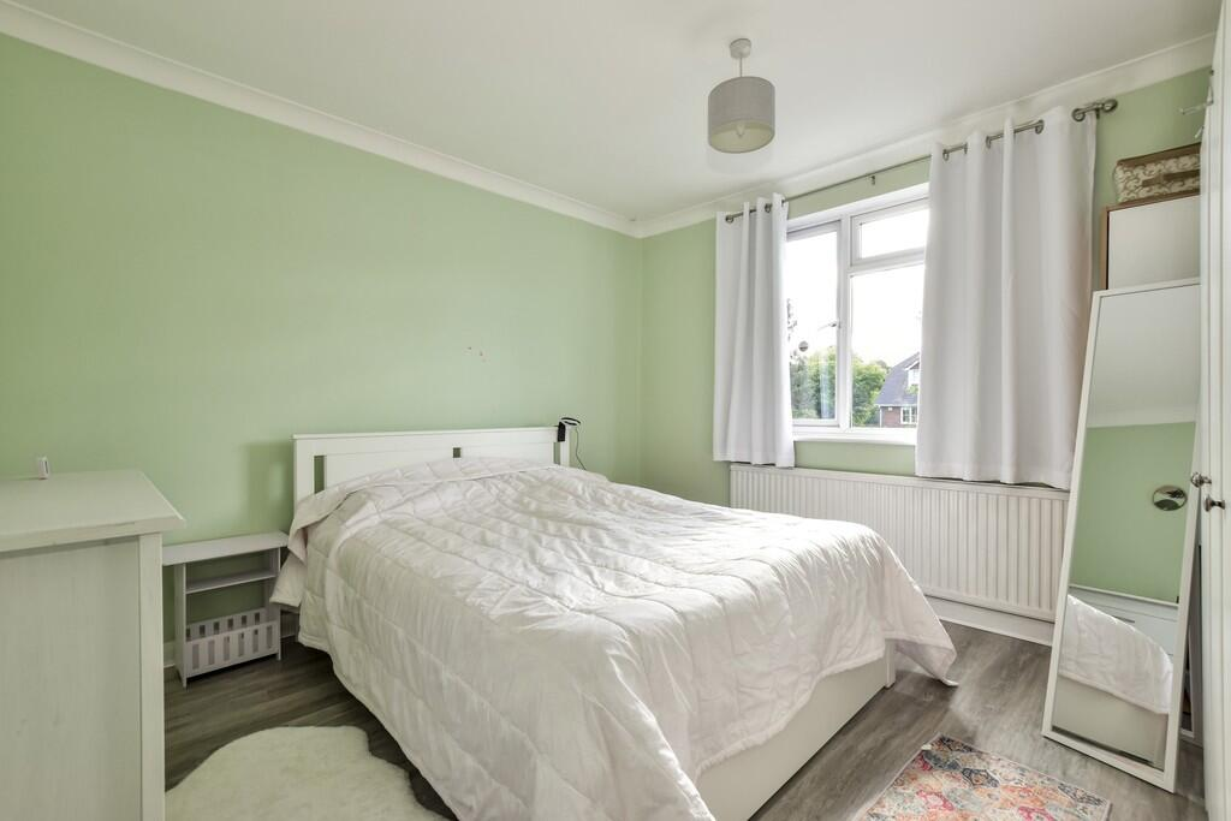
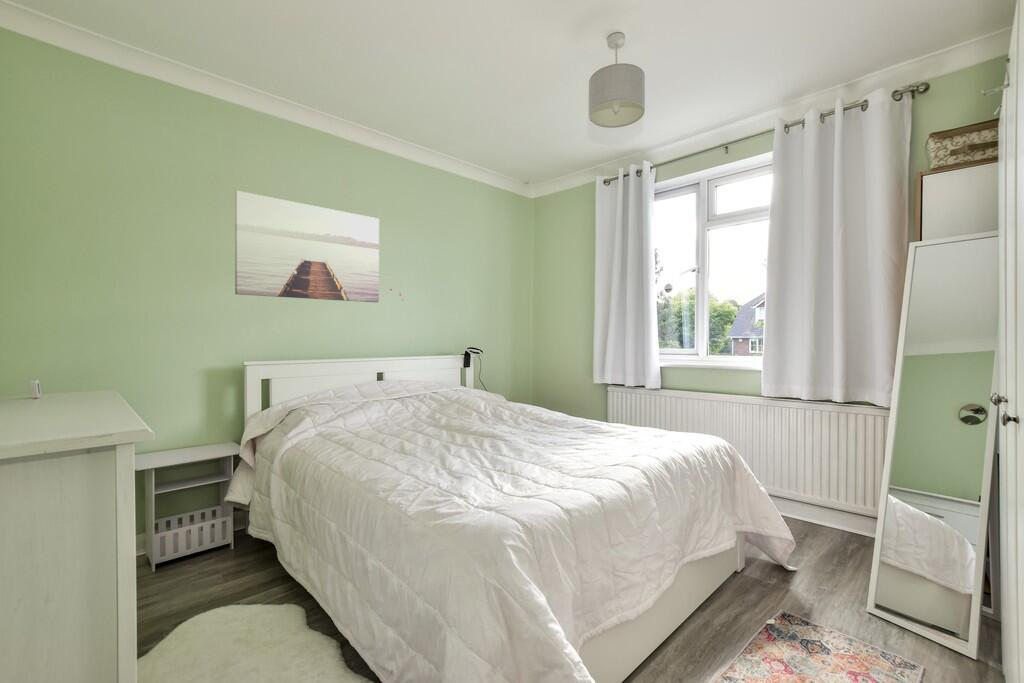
+ wall art (314, 252)
